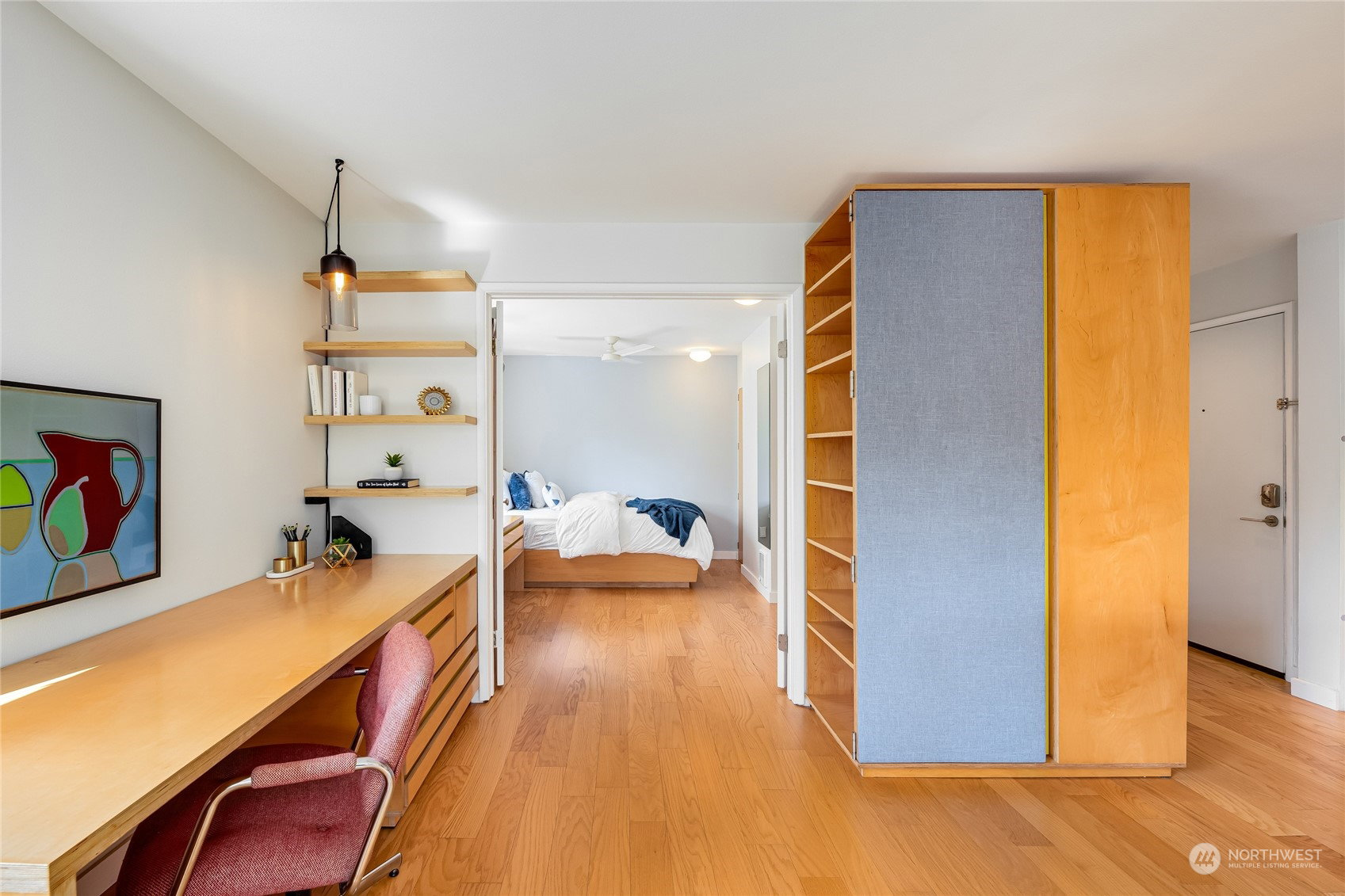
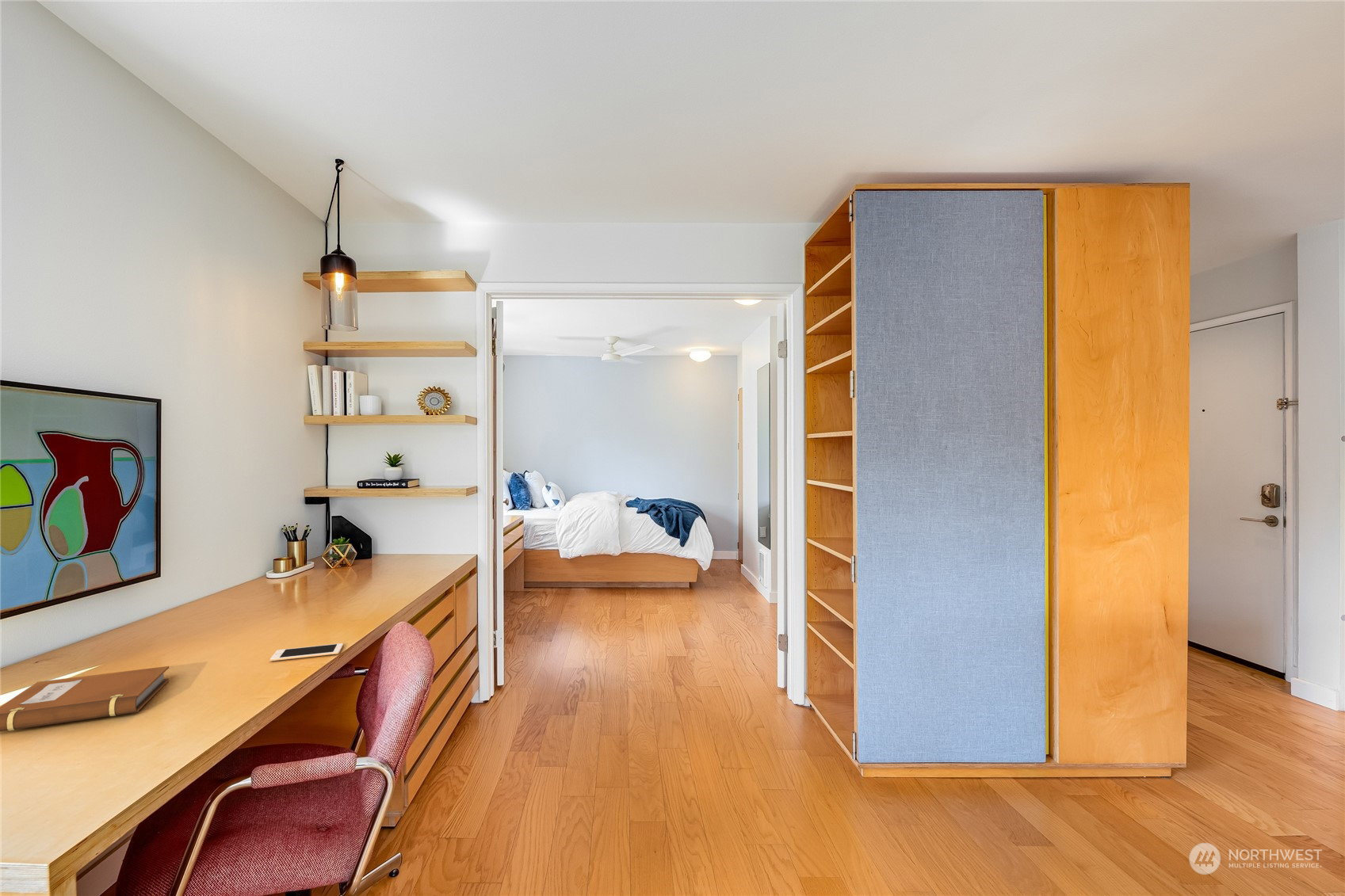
+ cell phone (308, 651)
+ notebook (81, 698)
